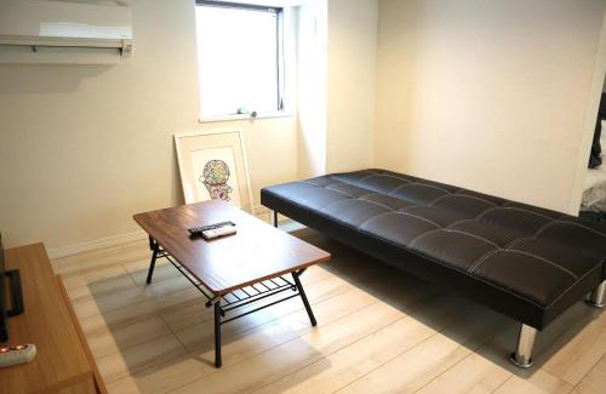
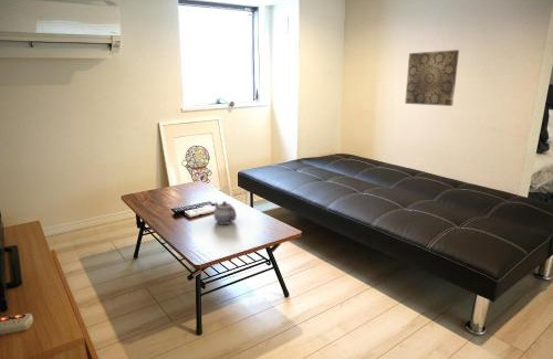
+ wall art (430, 78)
+ teapot (225, 211)
